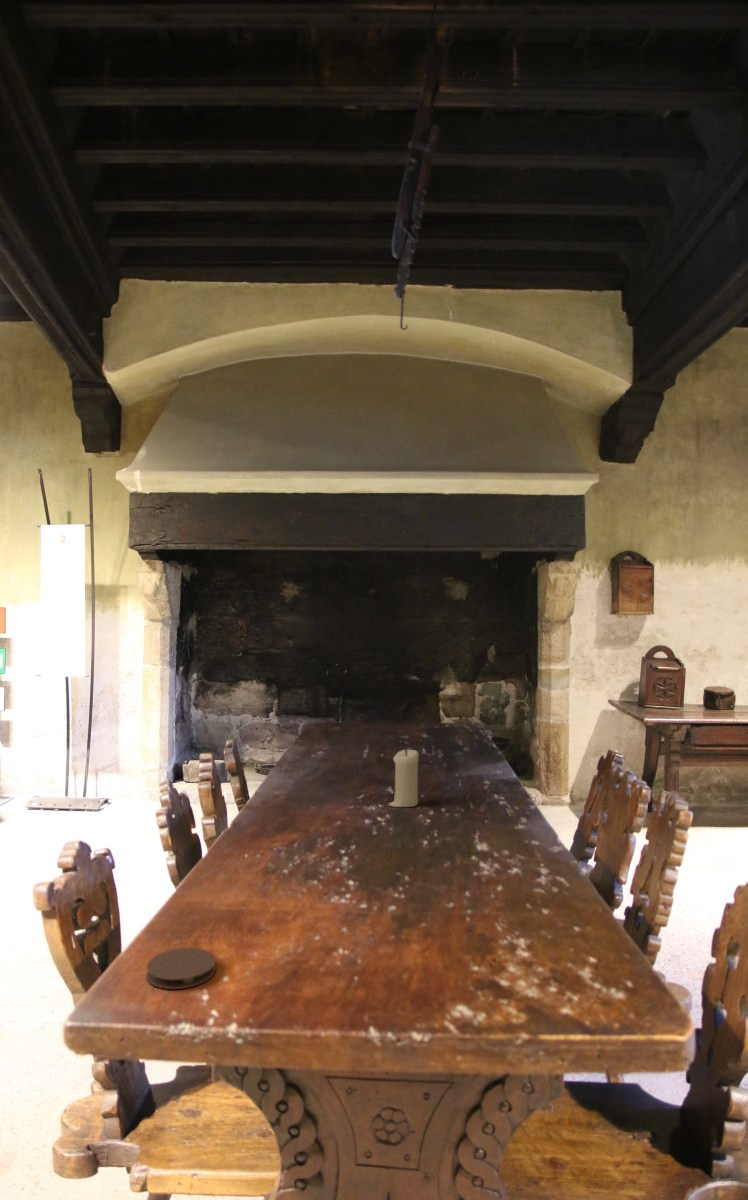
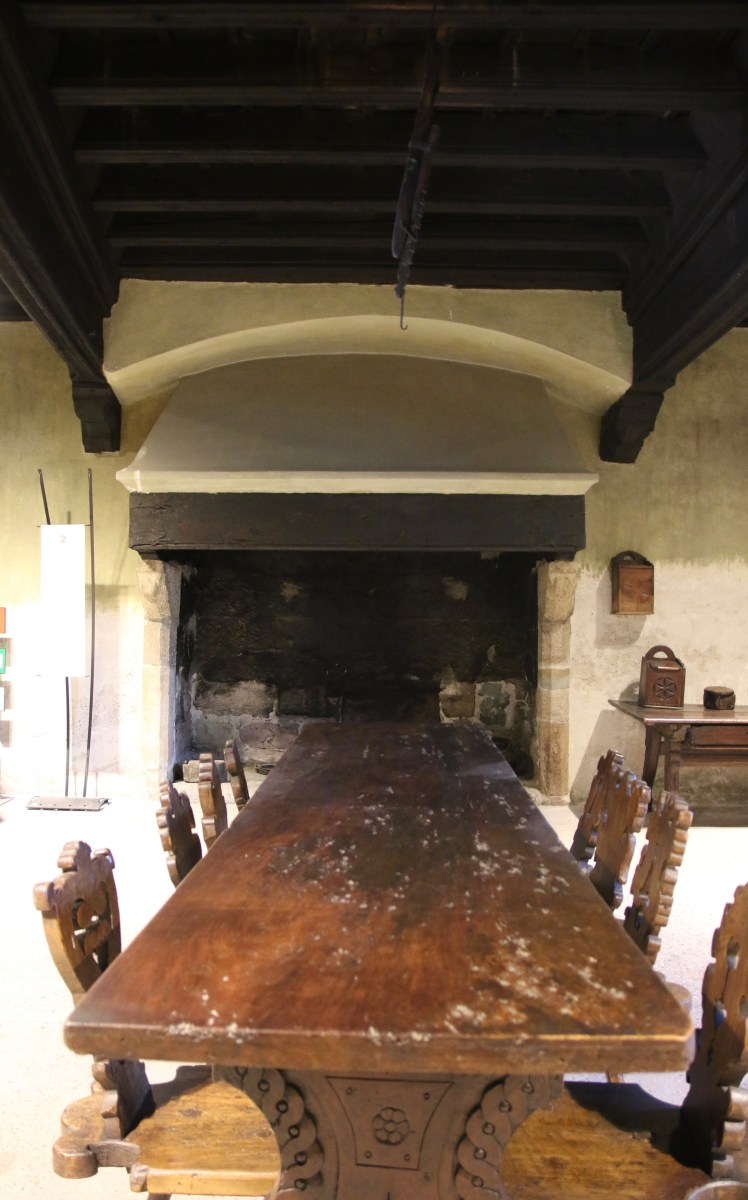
- candle (404, 776)
- coaster (181, 967)
